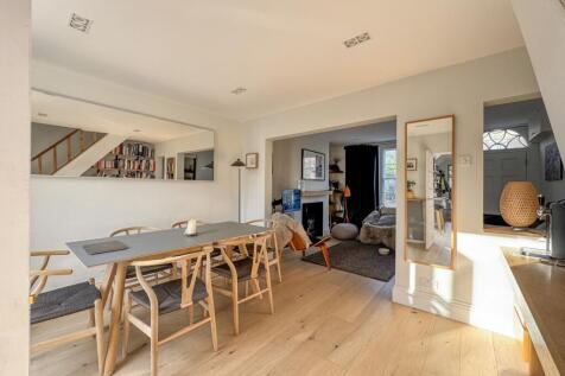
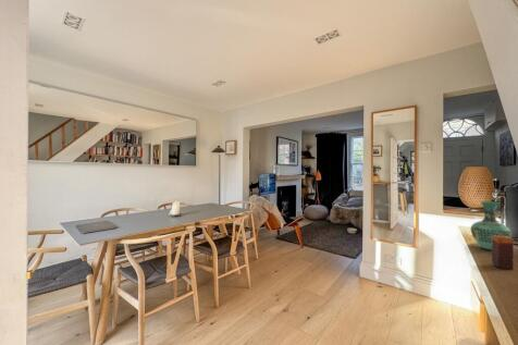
+ candle (502, 251)
+ vase (490, 224)
